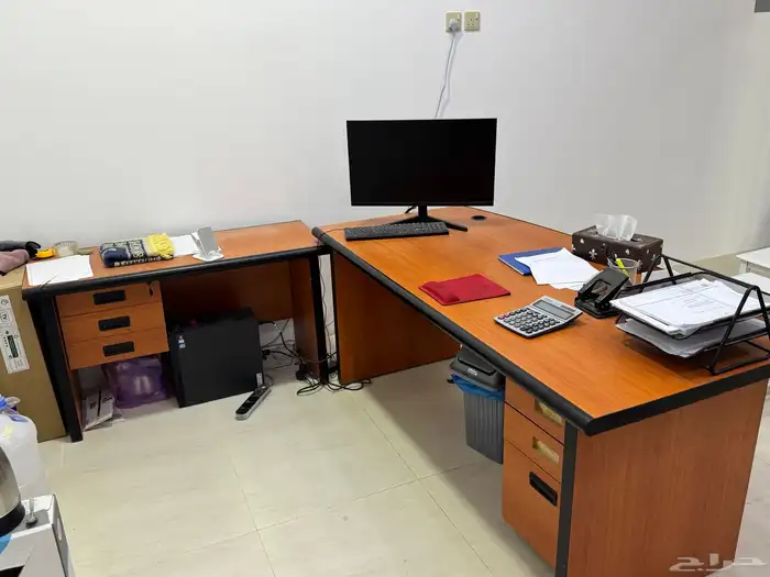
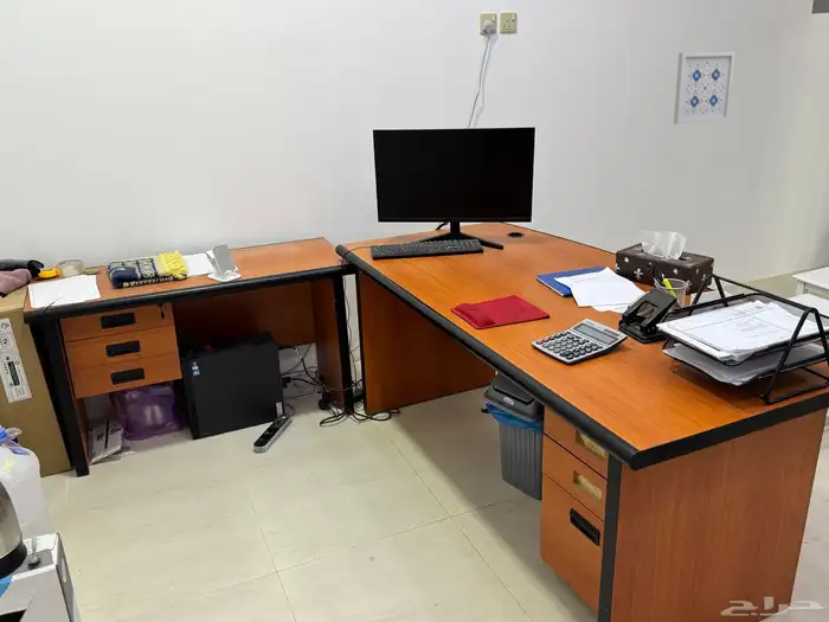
+ wall art (703, 88)
